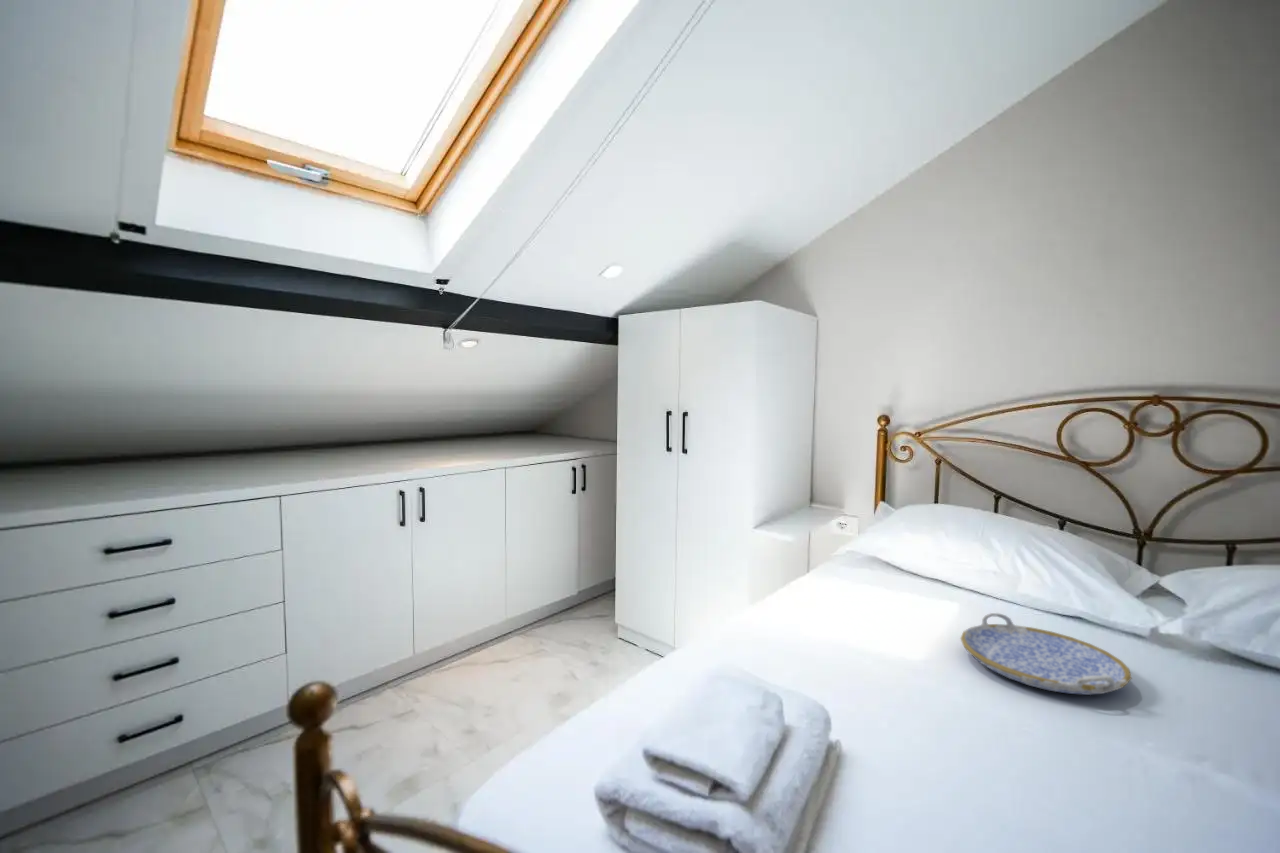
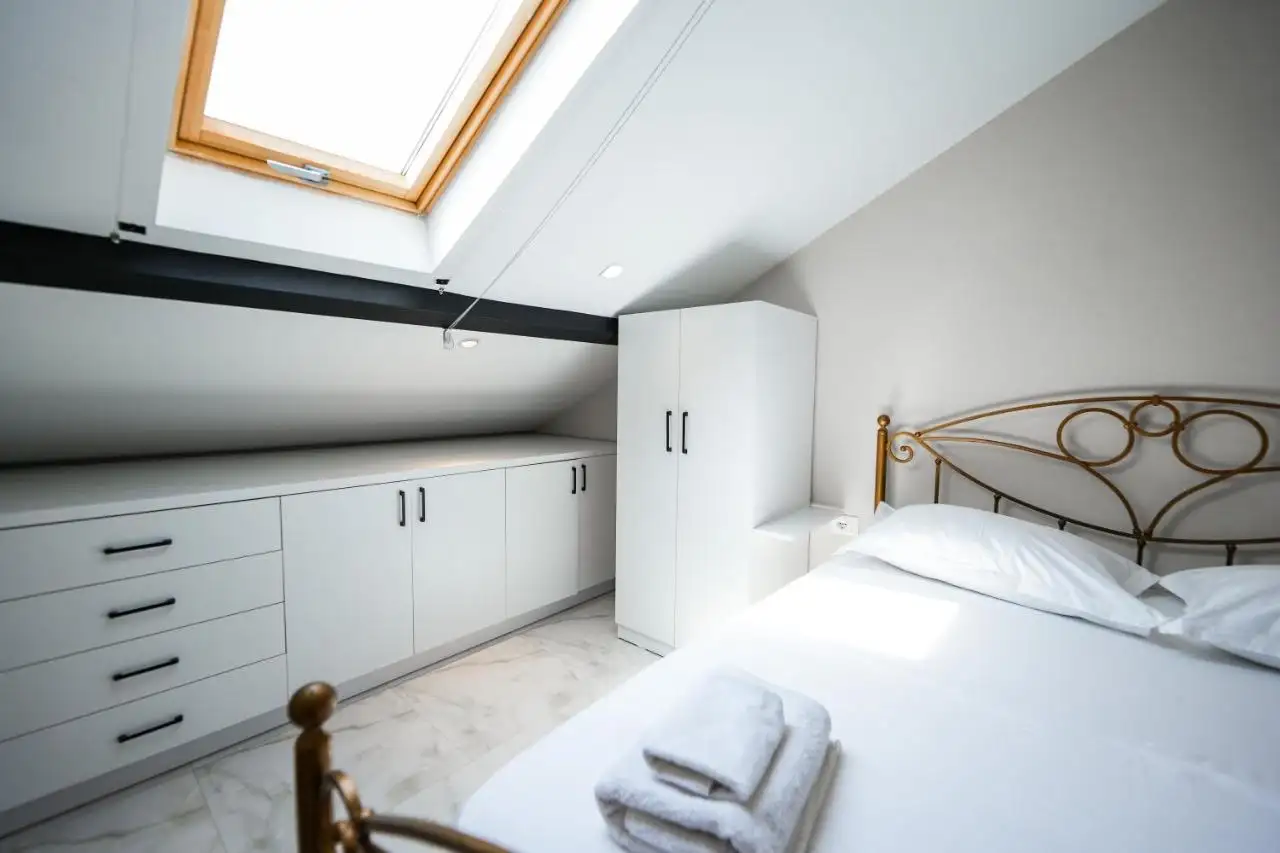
- serving tray (1039, 654)
